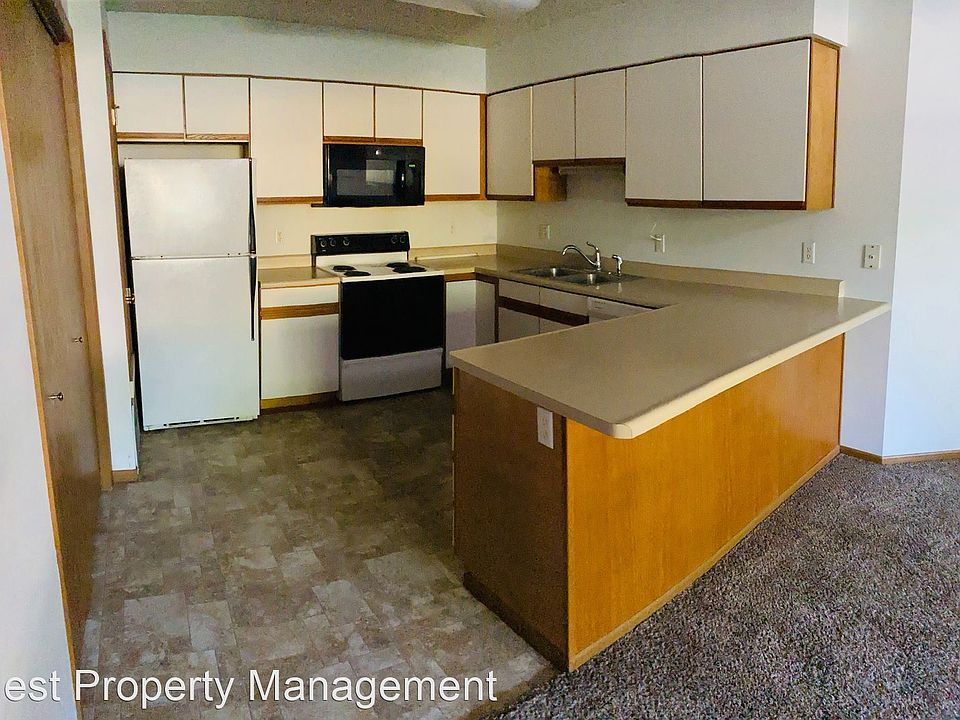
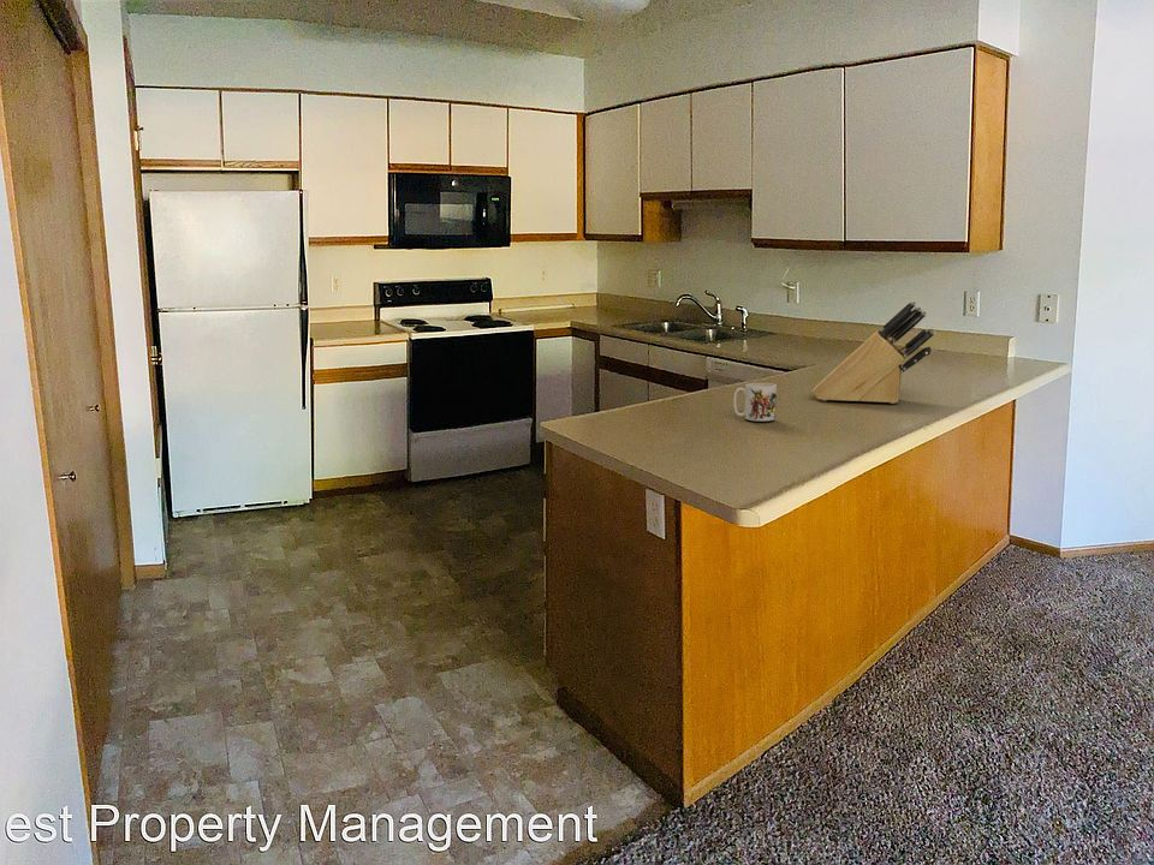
+ knife block (873, 351)
+ mug (754, 401)
